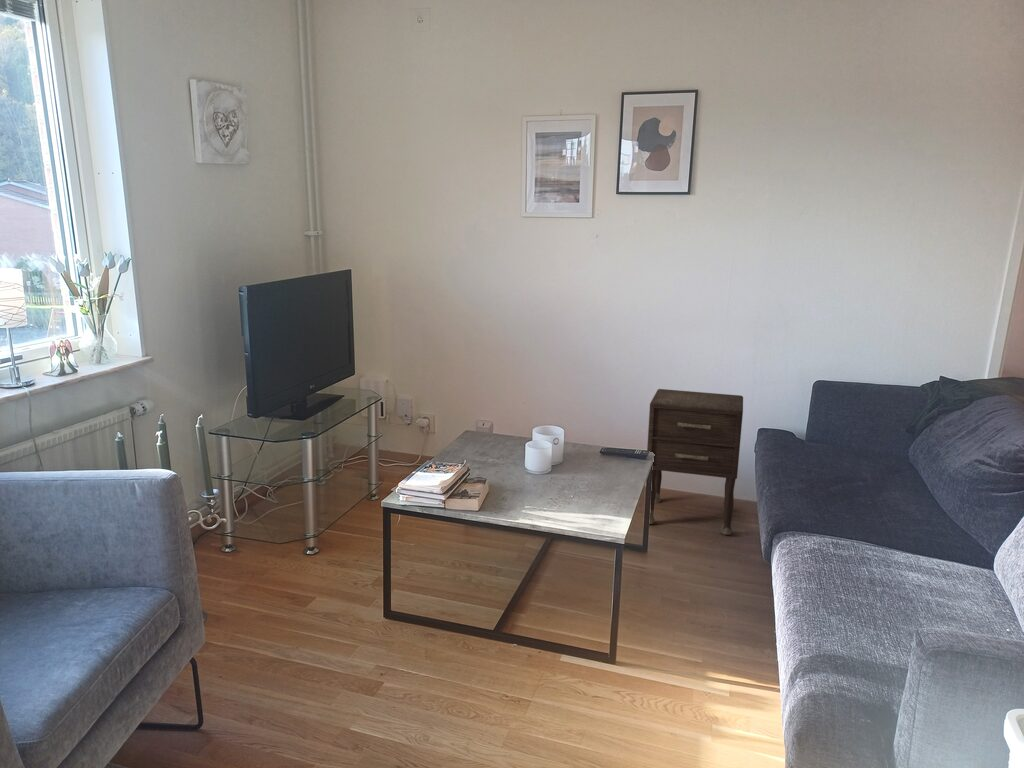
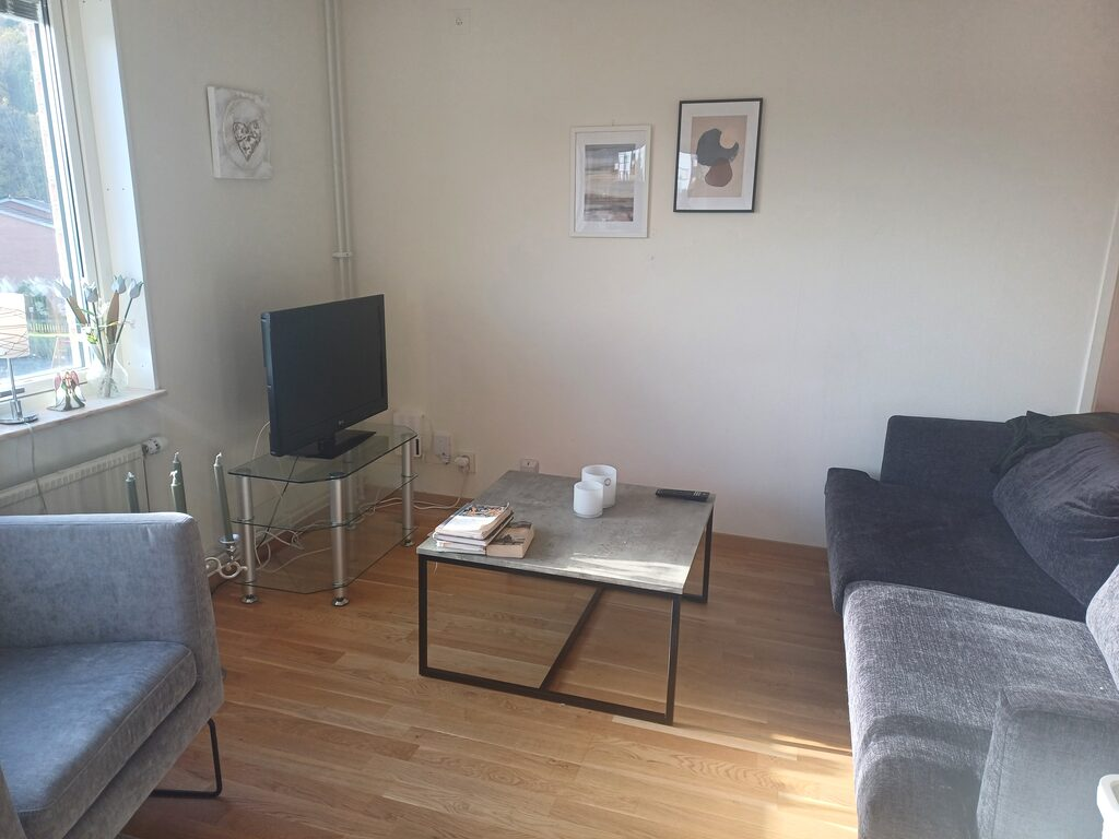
- nightstand (693, 459)
